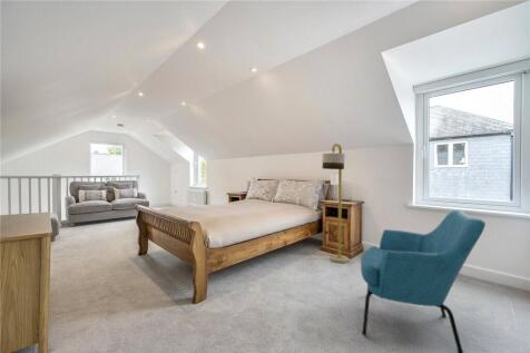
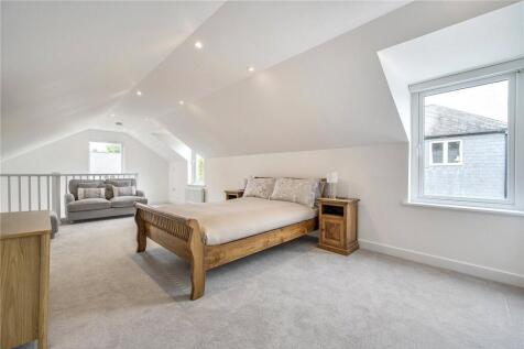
- armchair (413, 266)
- floor lamp (338, 203)
